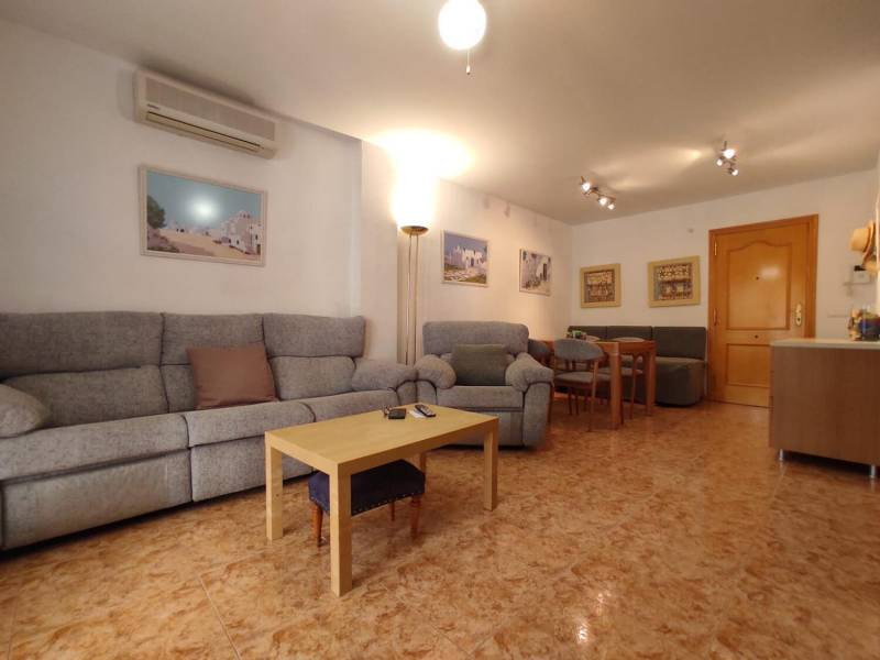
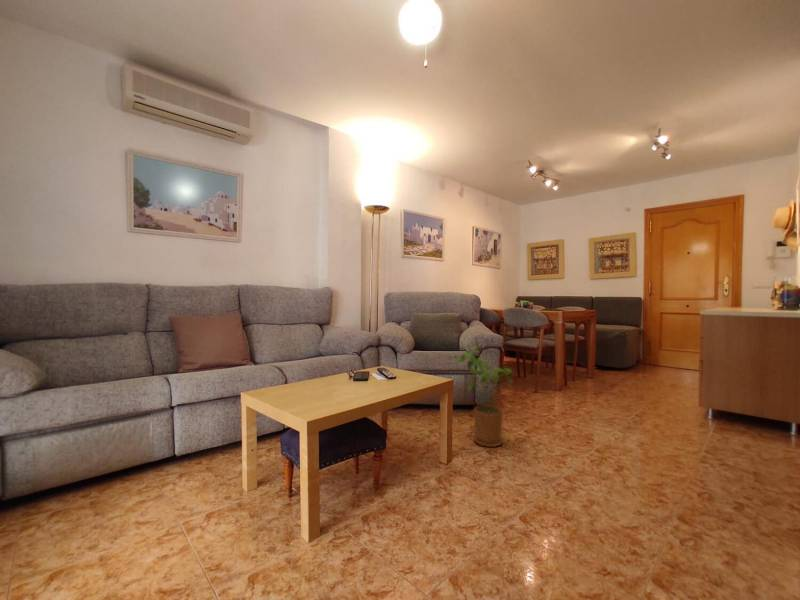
+ house plant (486, 394)
